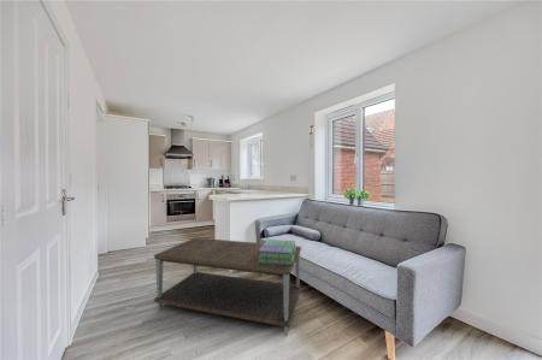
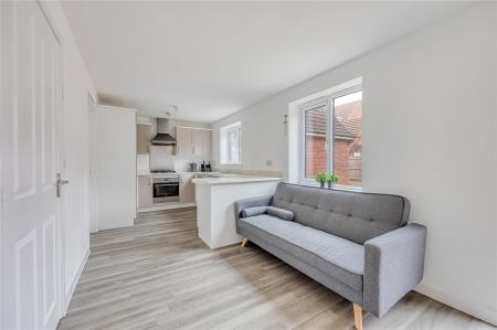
- stack of books (278, 250)
- coffee table (231, 277)
